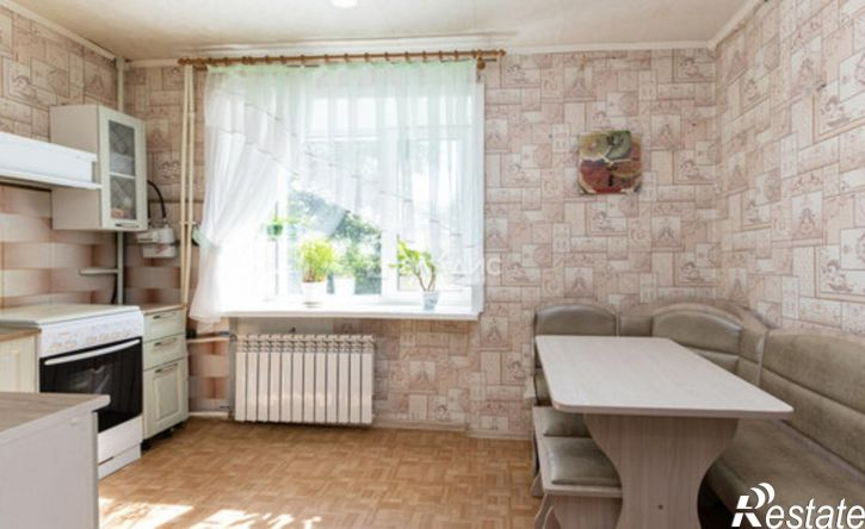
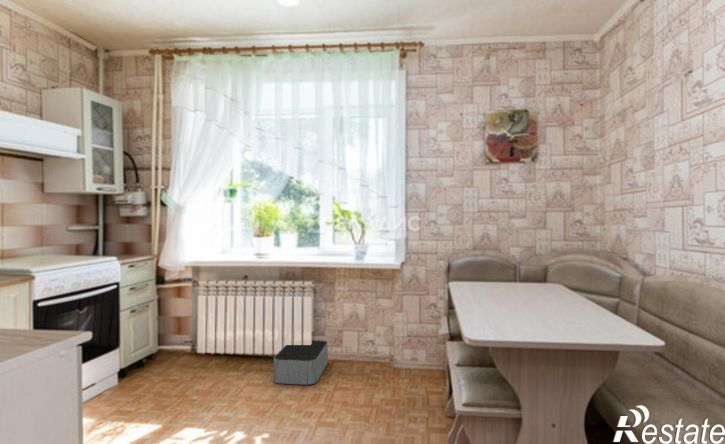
+ storage bin (302, 360)
